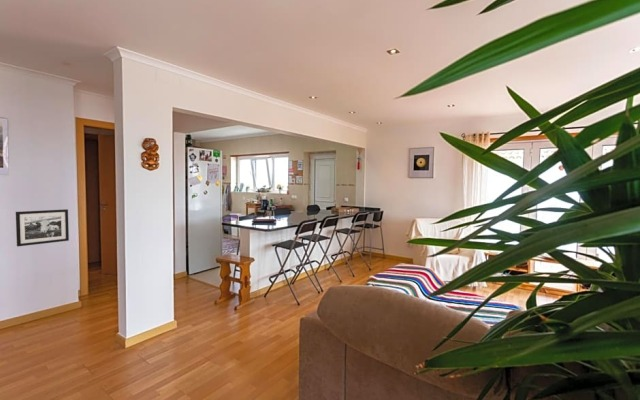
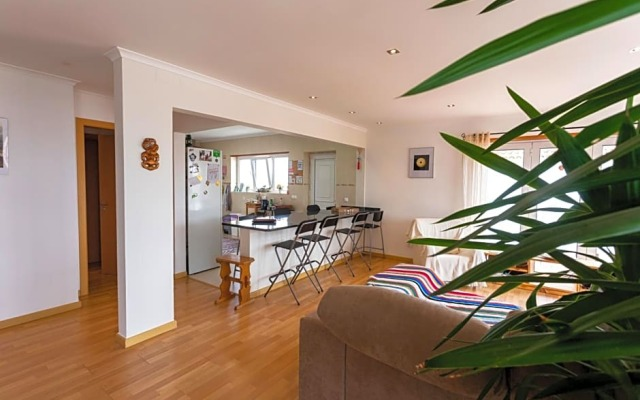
- picture frame (43, 226)
